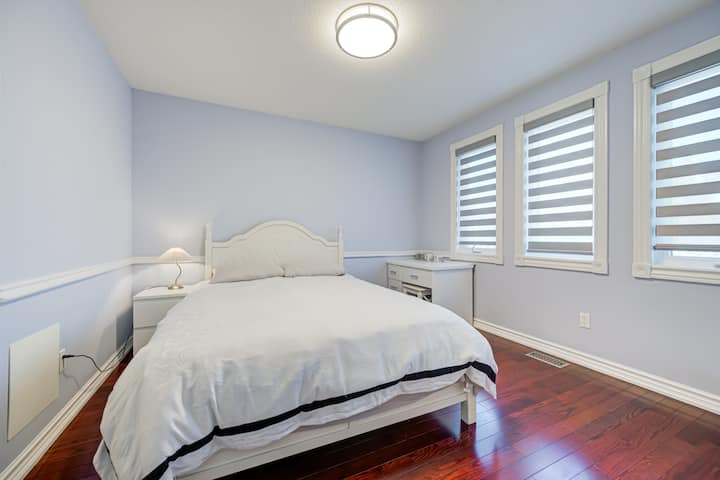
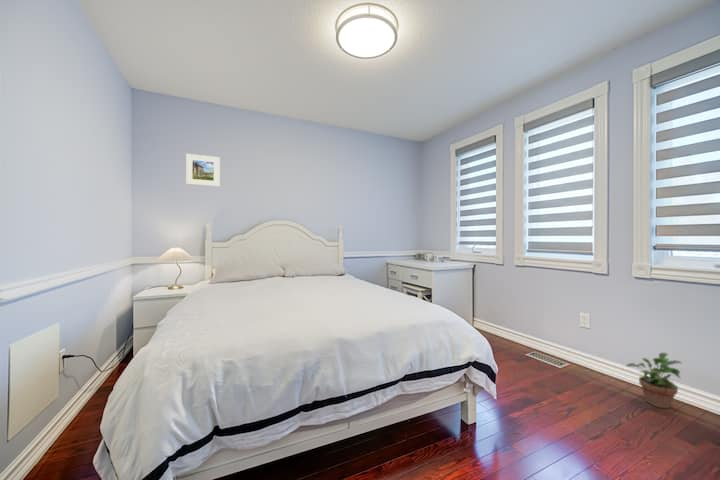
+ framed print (203, 170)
+ potted plant (654, 376)
